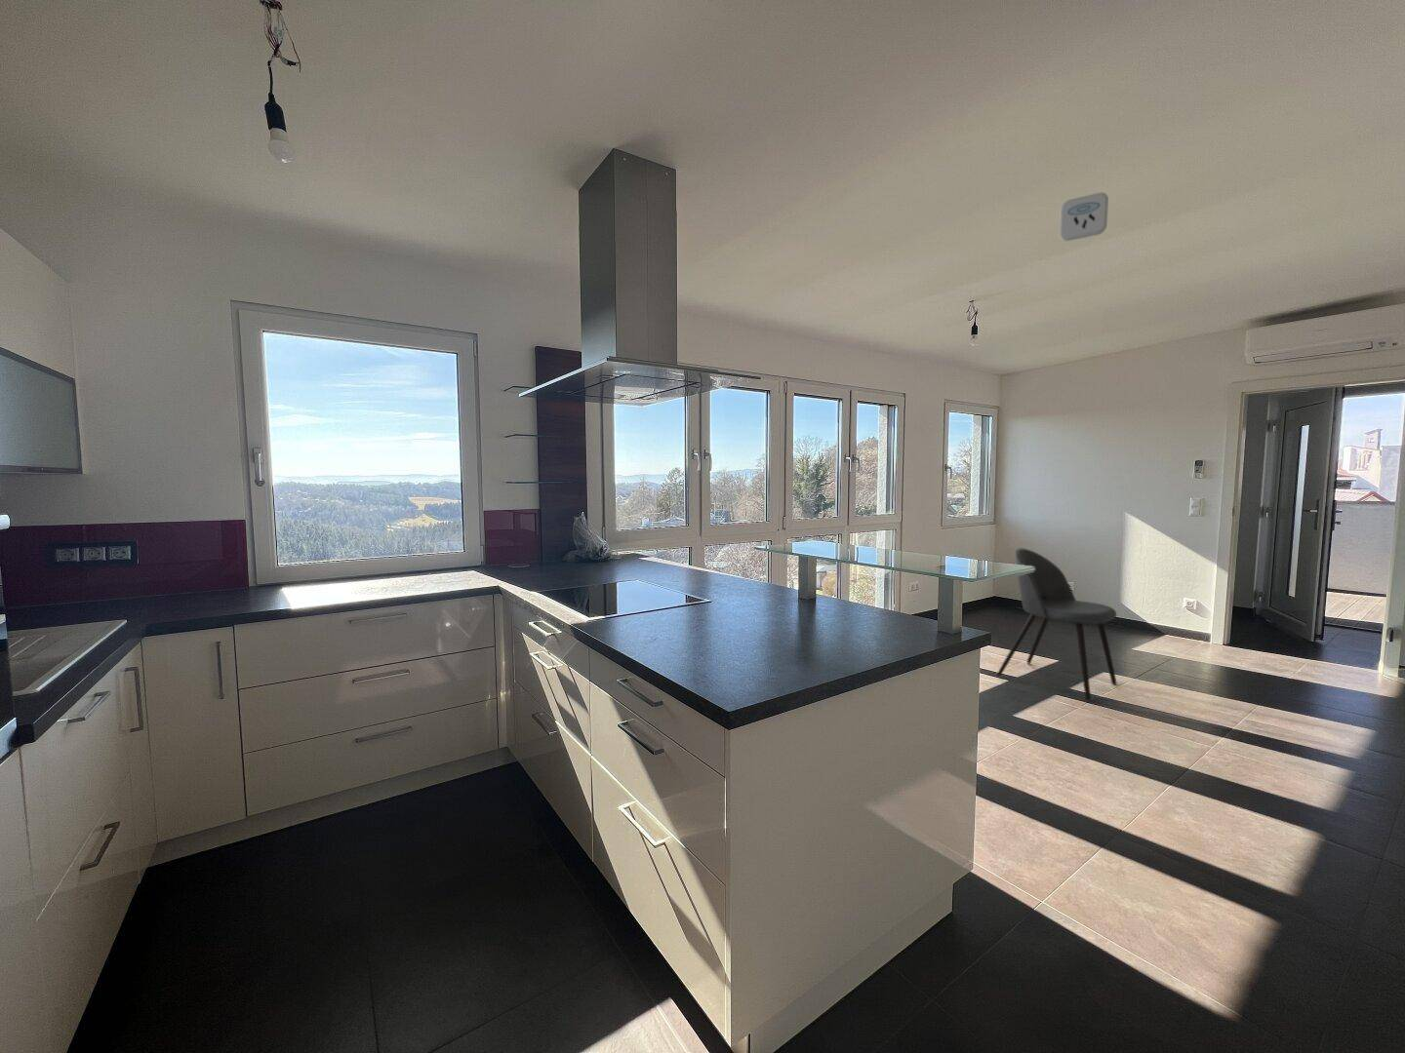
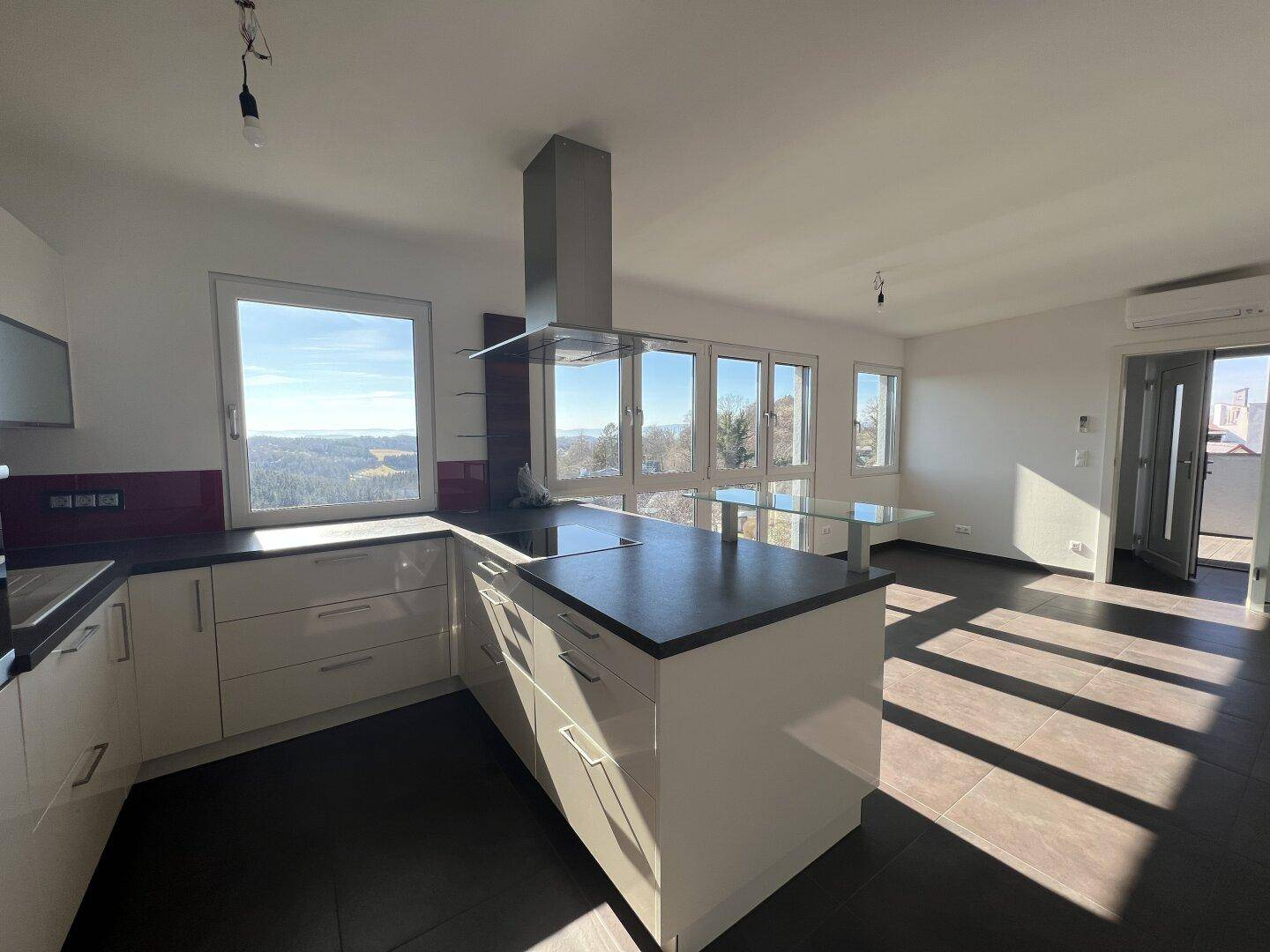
- smoke detector (1083, 217)
- dining chair (1058, 616)
